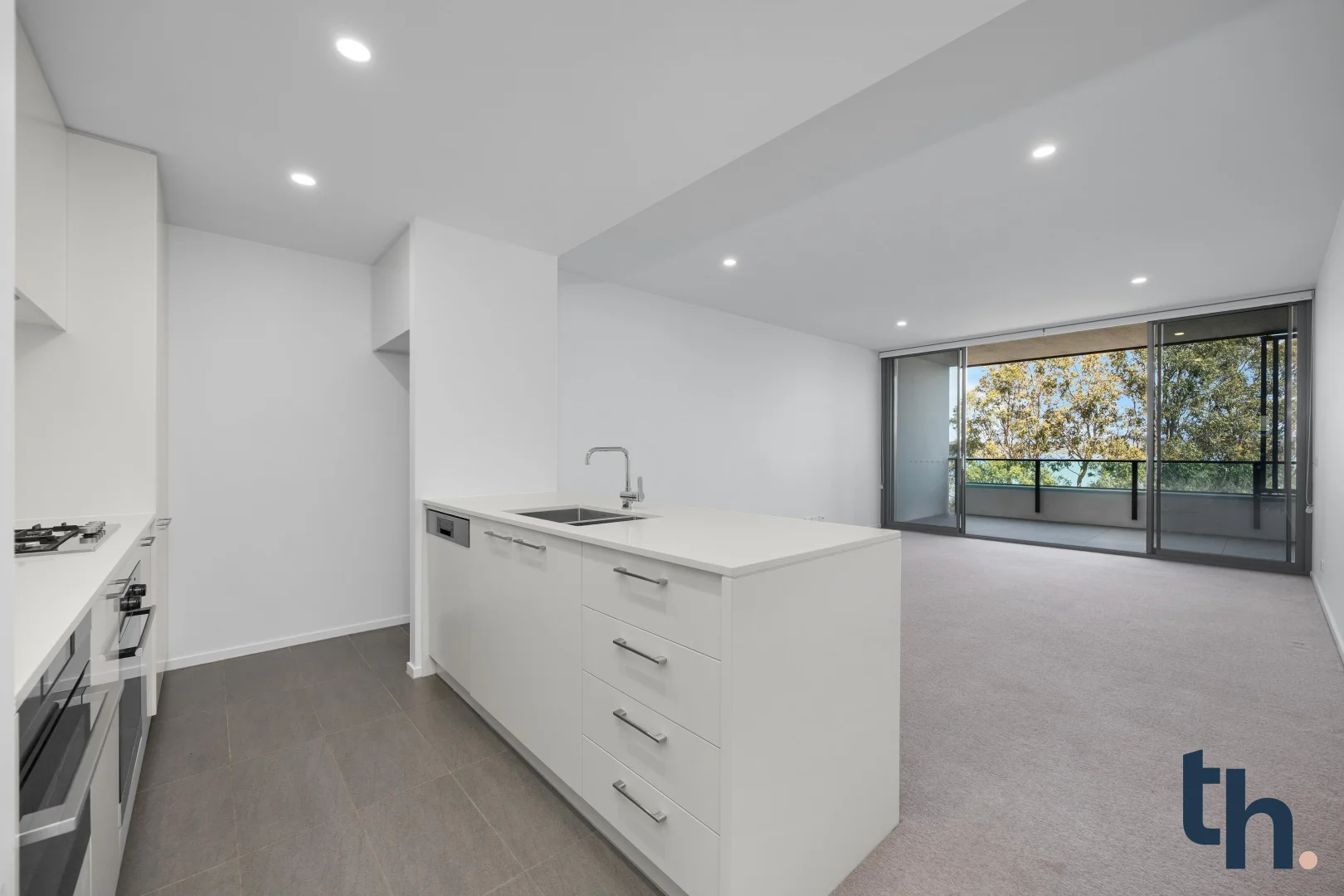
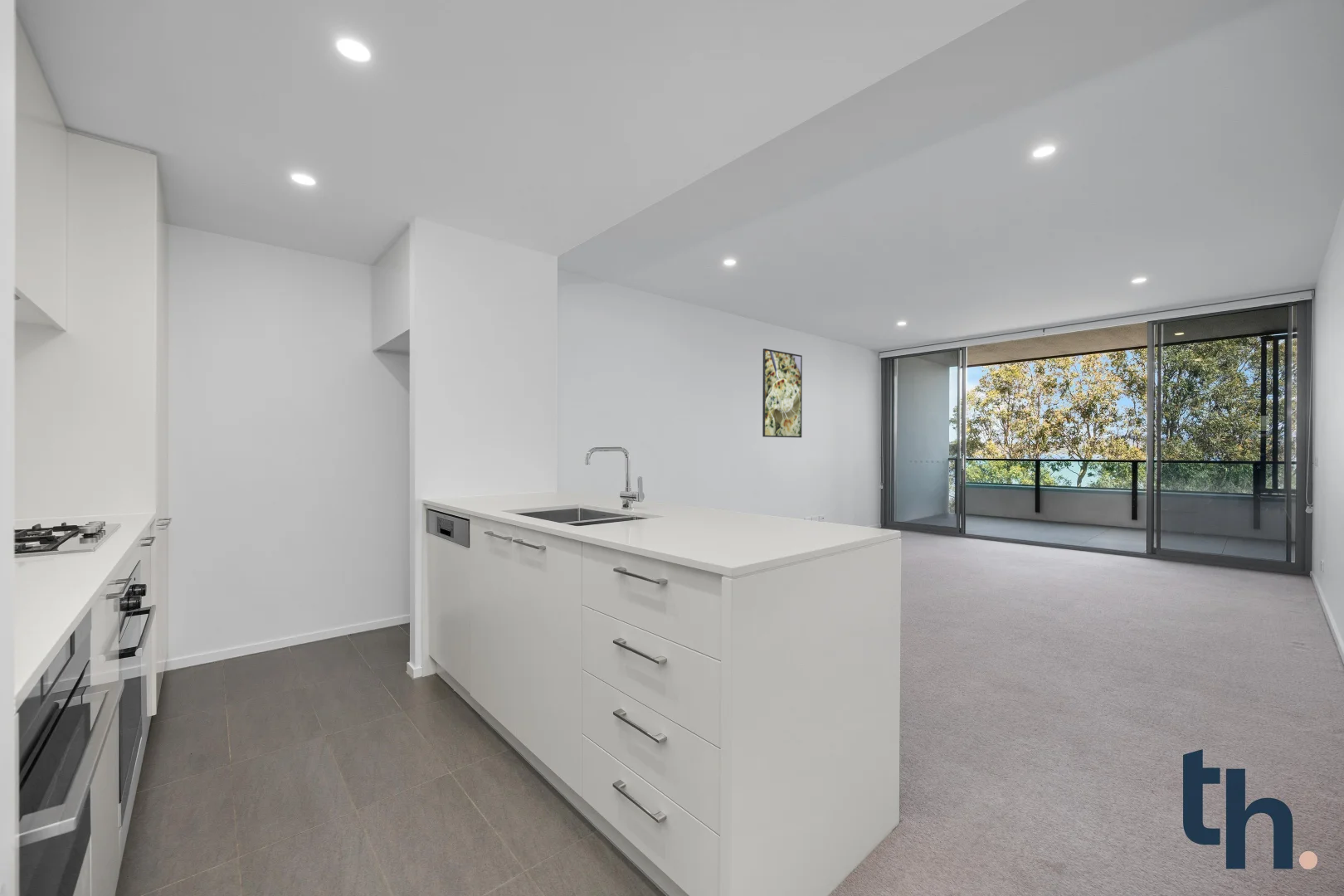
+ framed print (782, 394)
